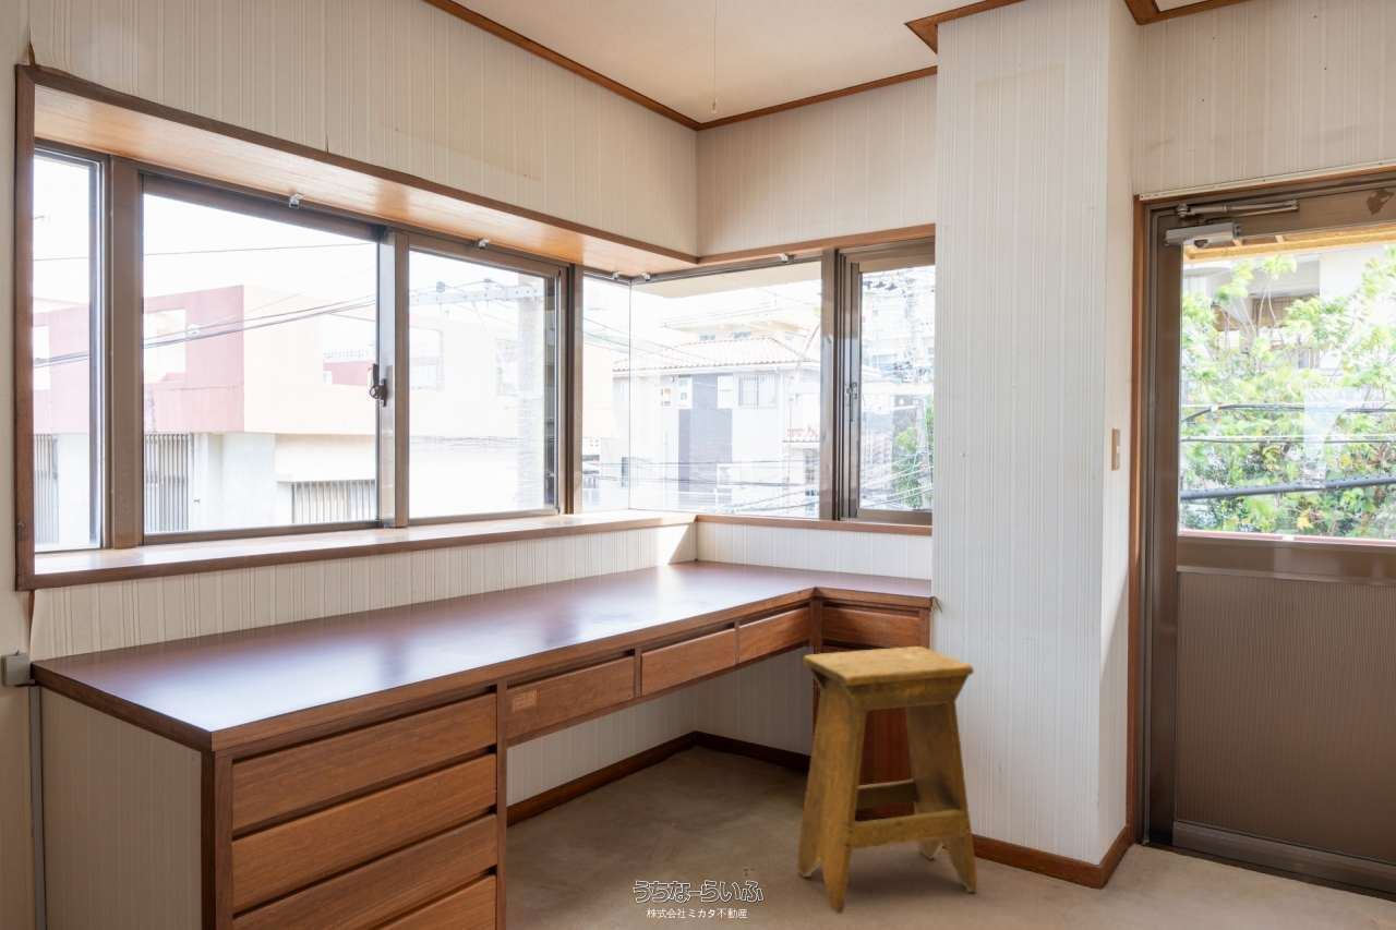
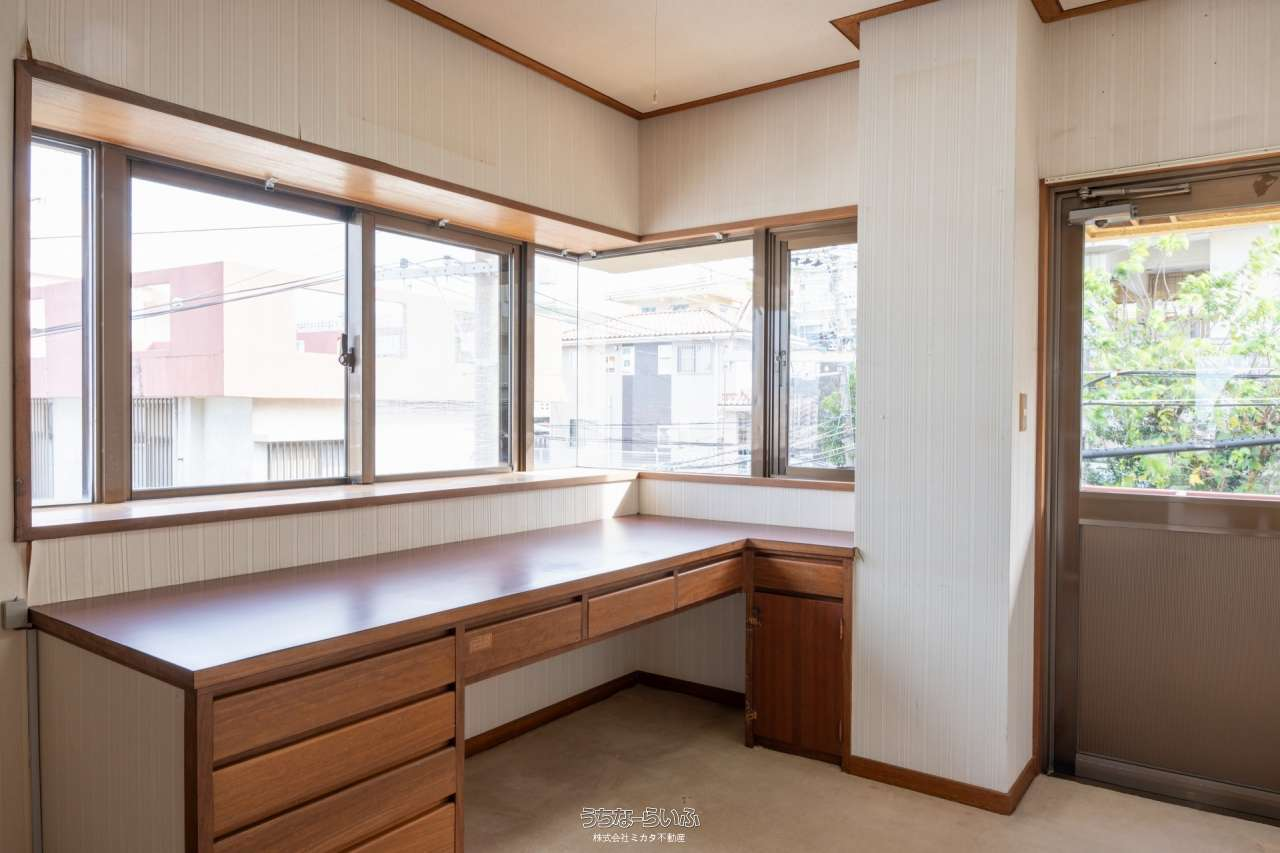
- stool (883, 783)
